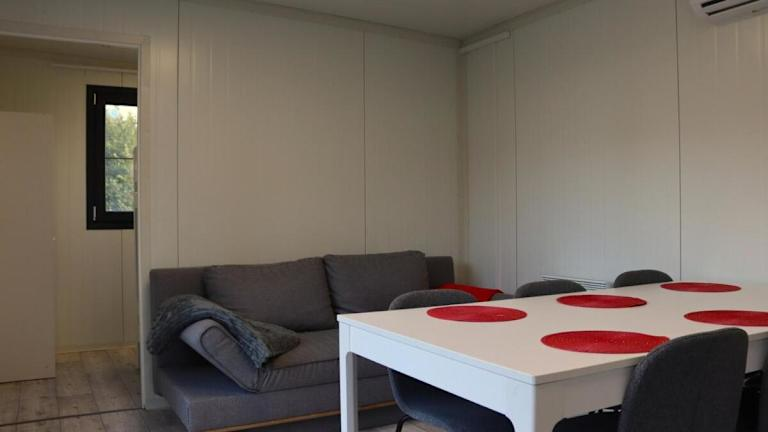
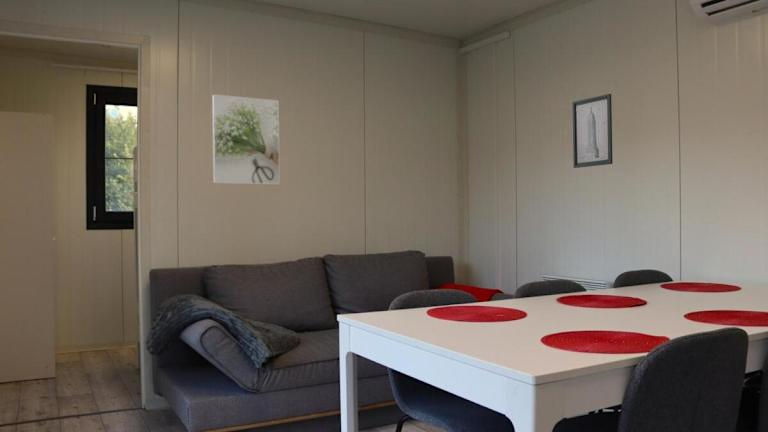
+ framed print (246, 140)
+ wall art (591, 132)
